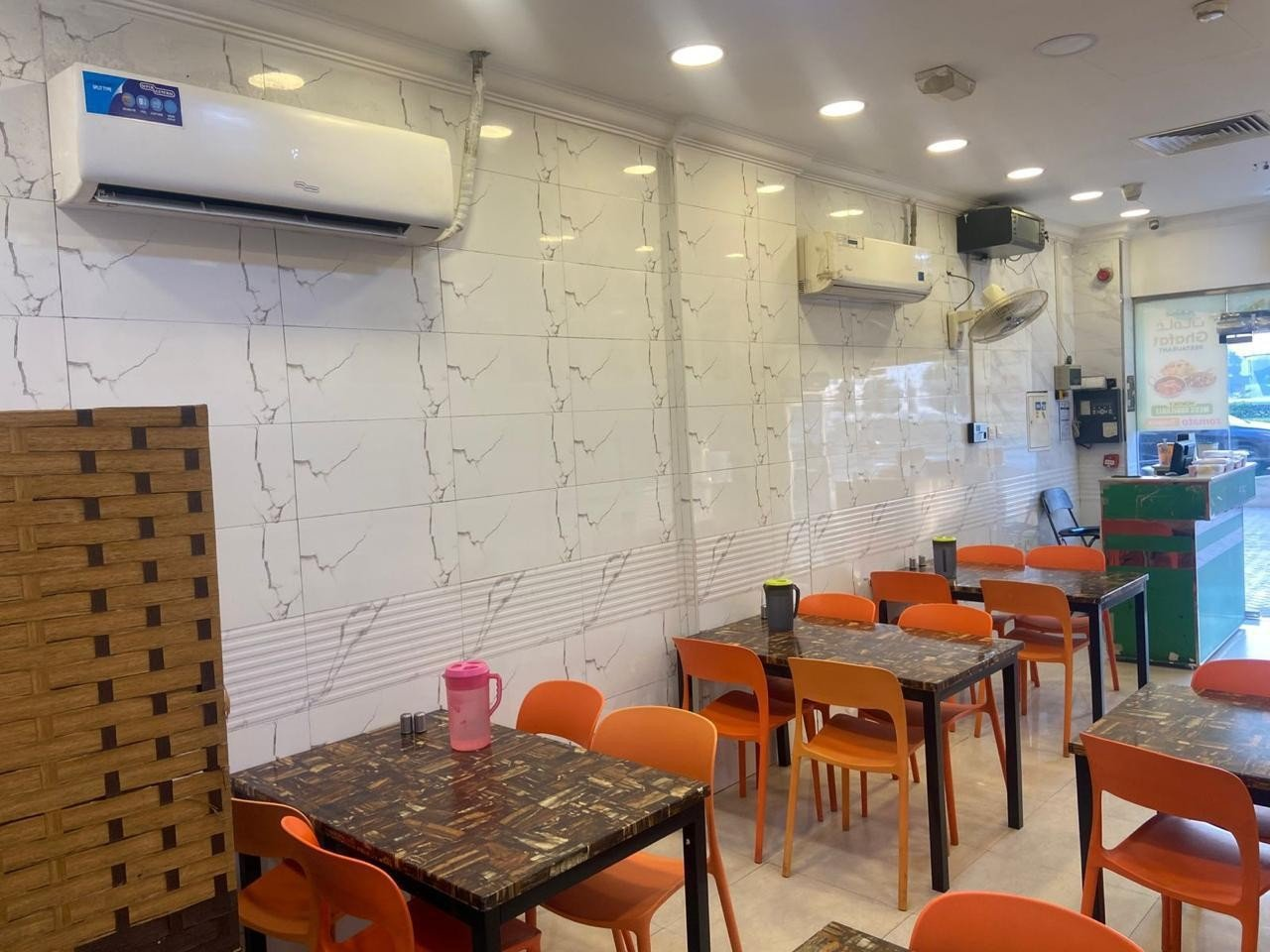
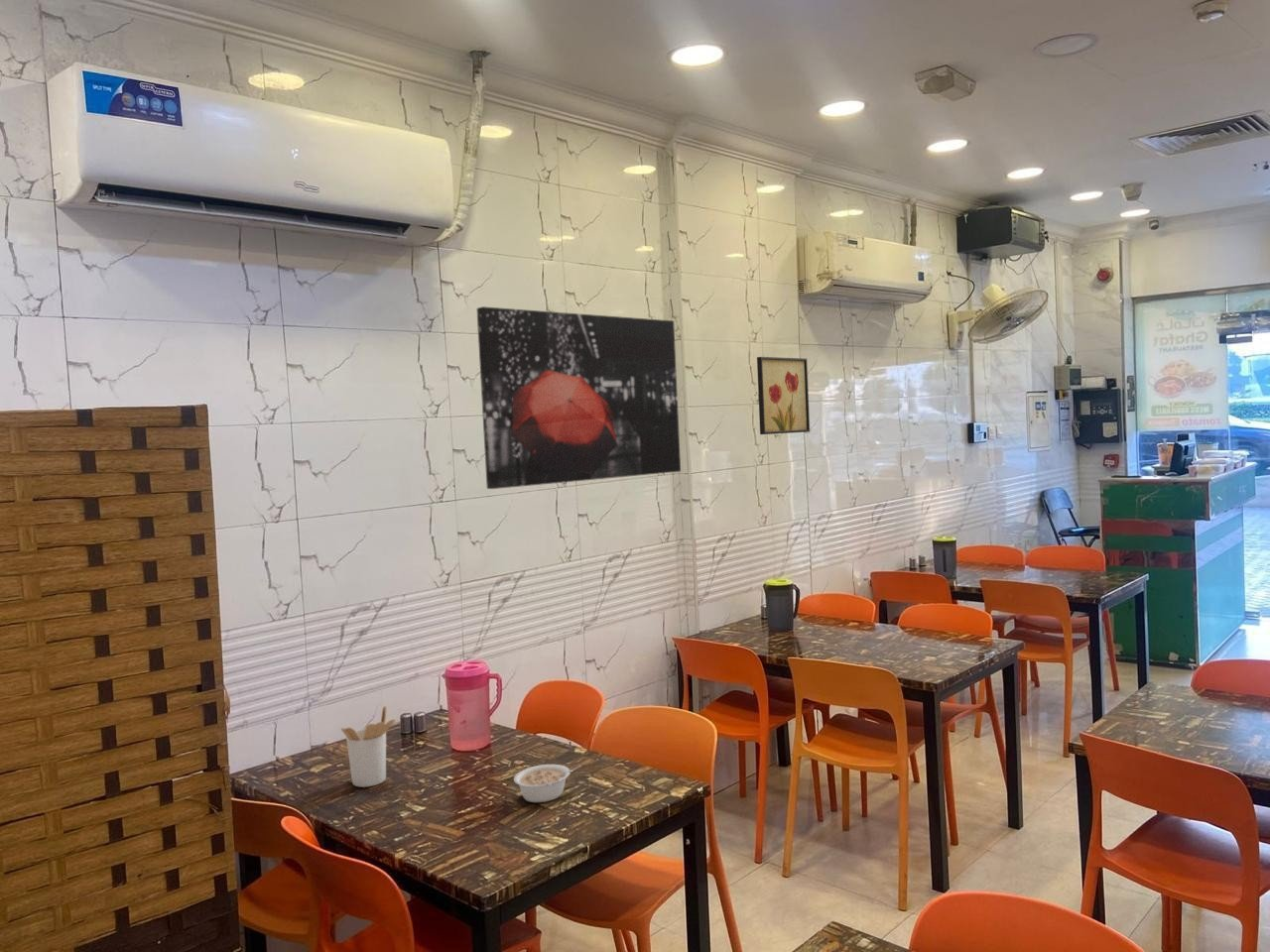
+ wall art (588, 397)
+ utensil holder (372, 748)
+ wall art (782, 396)
+ legume (544, 781)
